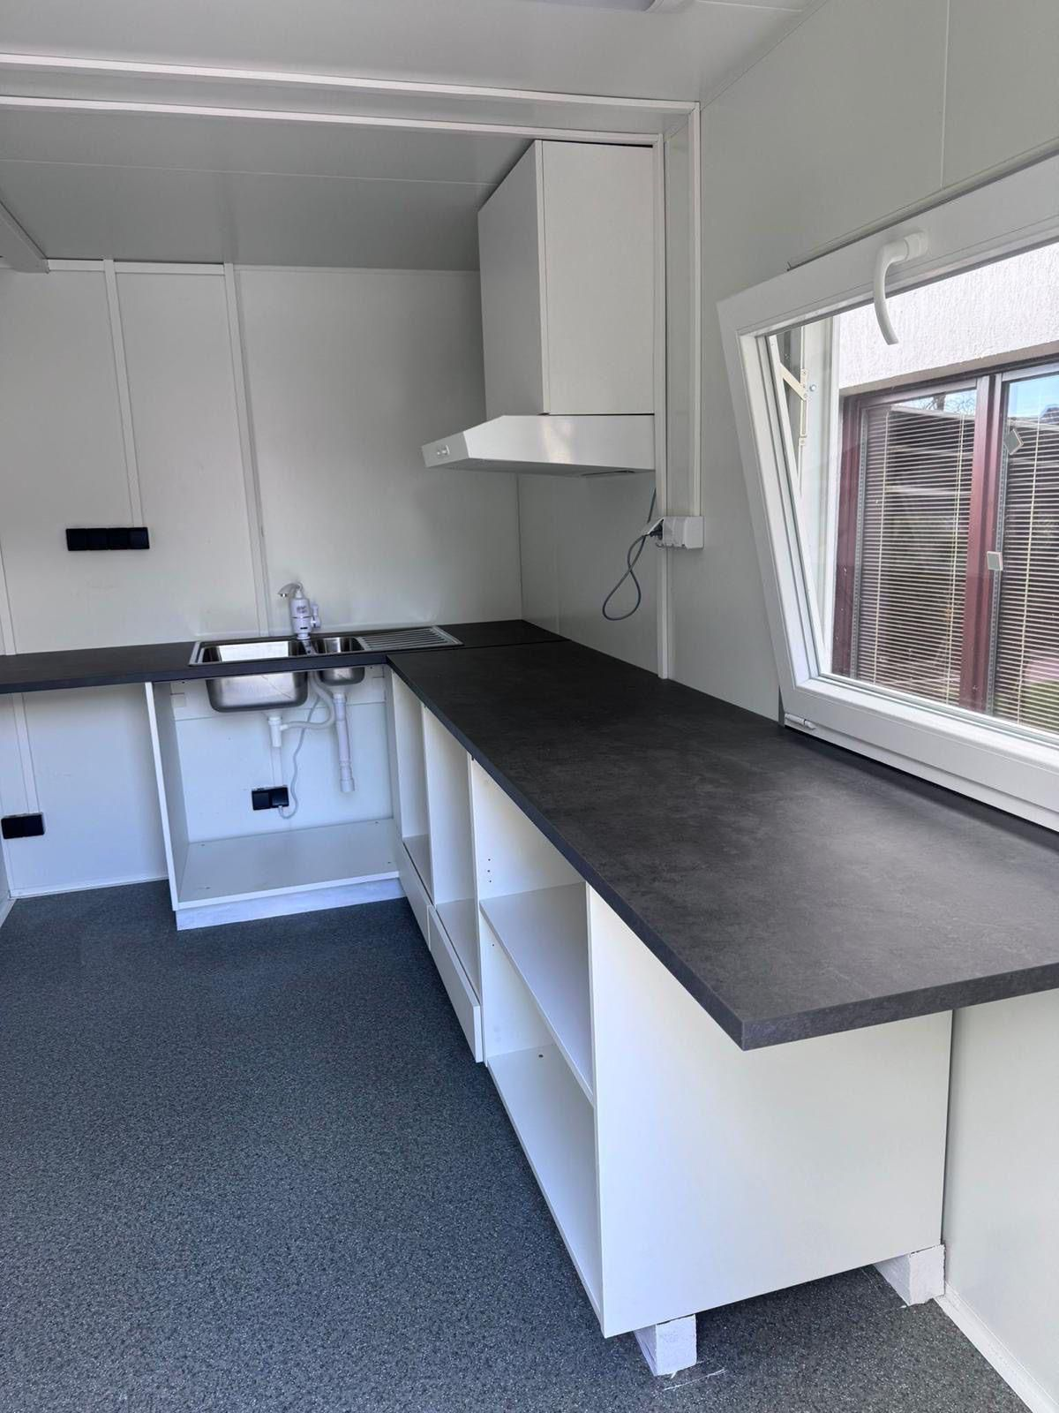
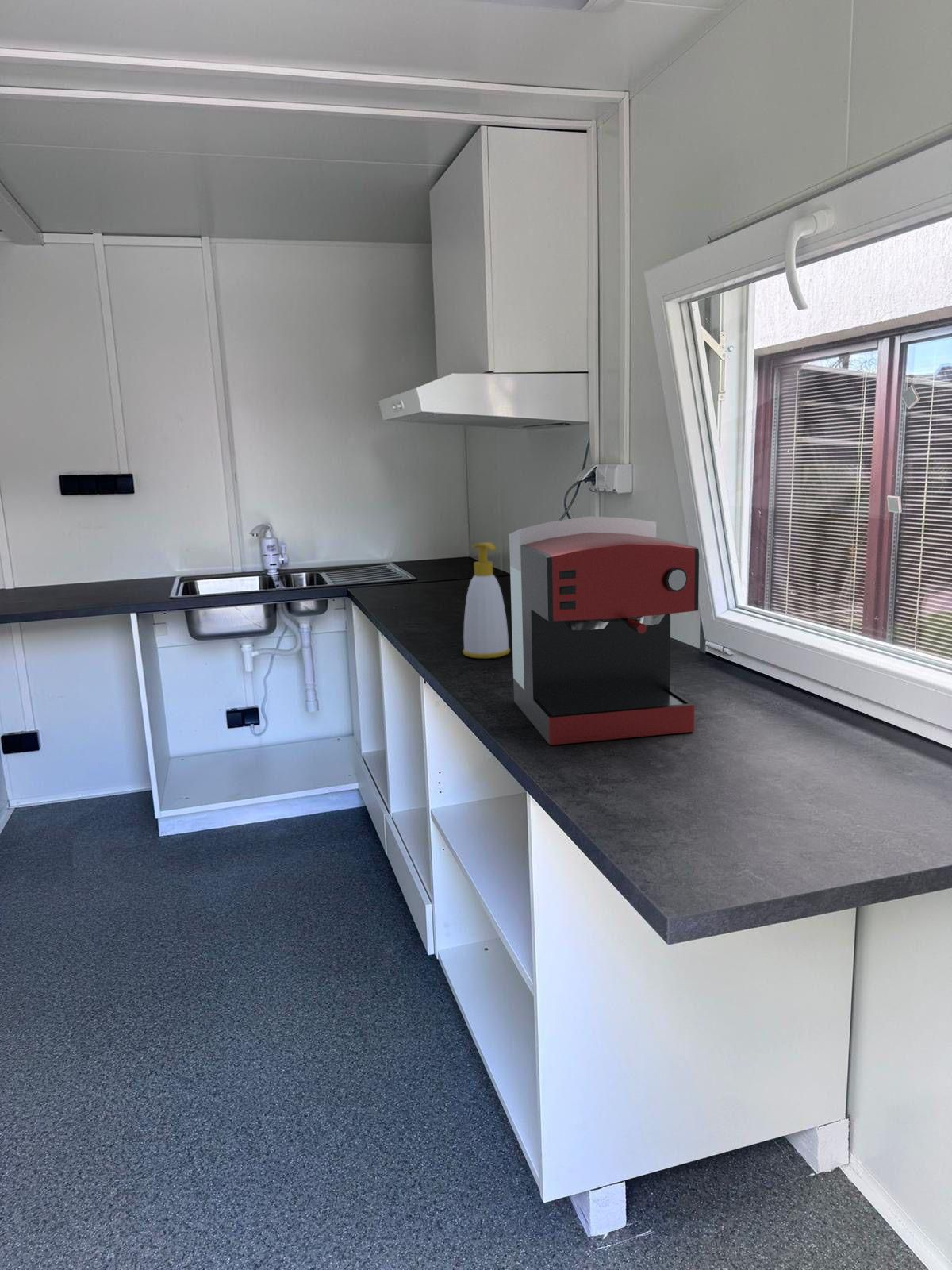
+ coffee maker (605, 623)
+ soap bottle (485, 598)
